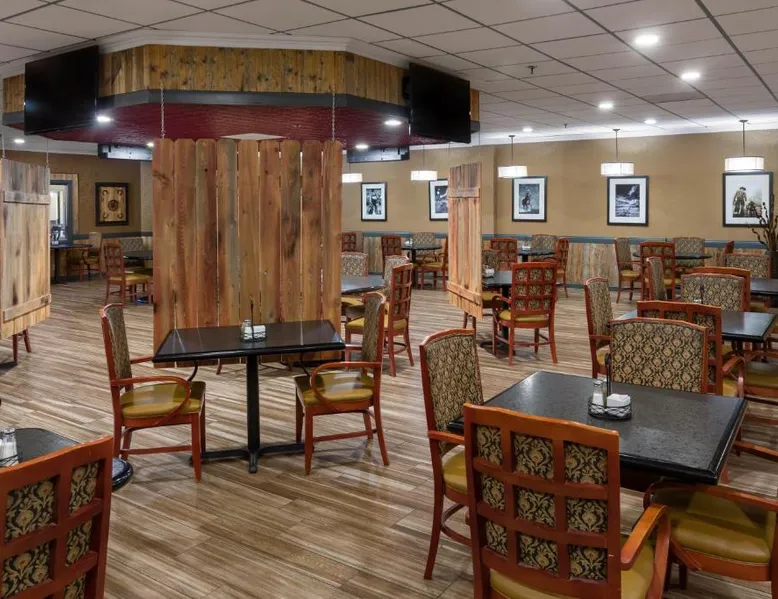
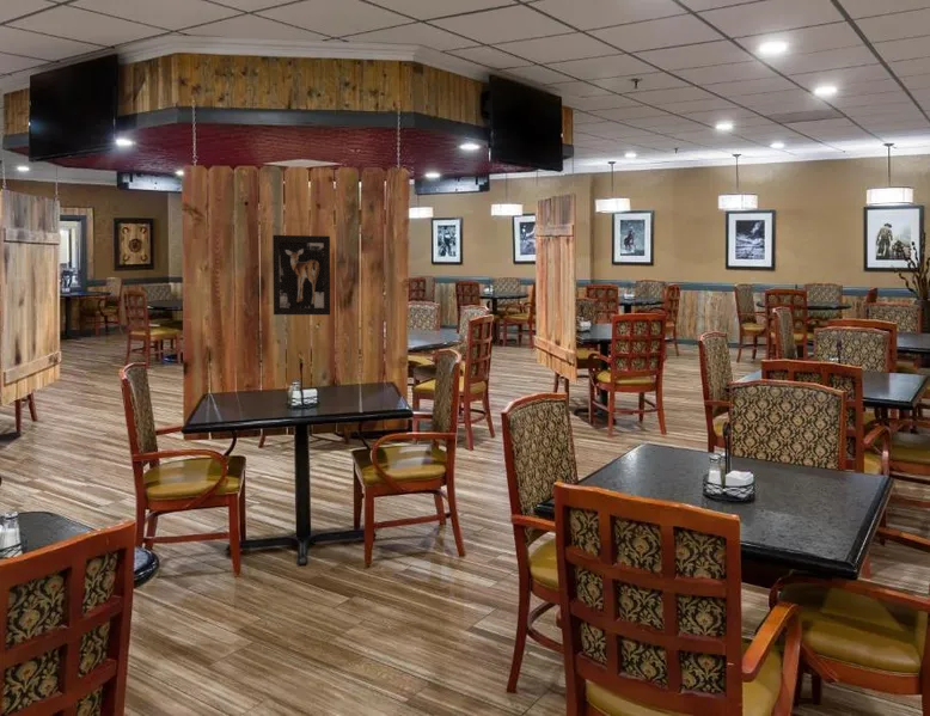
+ wall art (301, 275)
